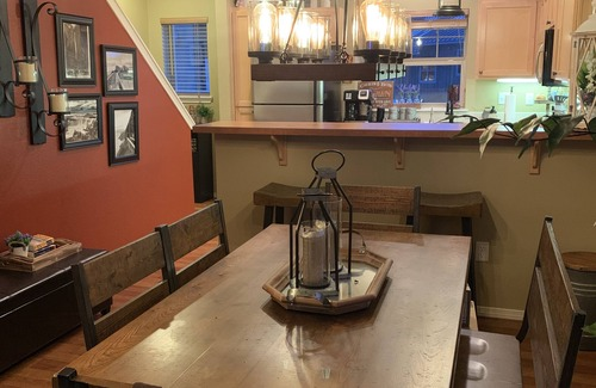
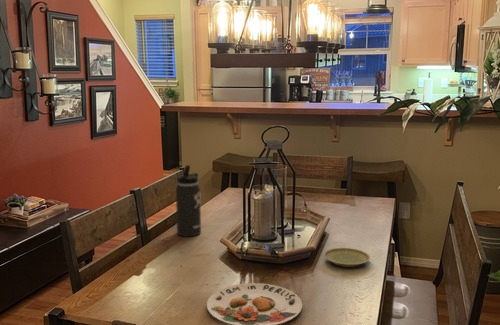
+ plate (254, 304)
+ plate (346, 258)
+ thermos bottle (189, 198)
